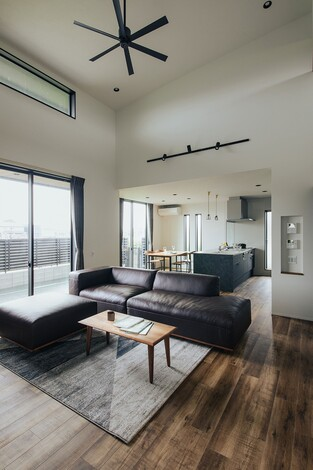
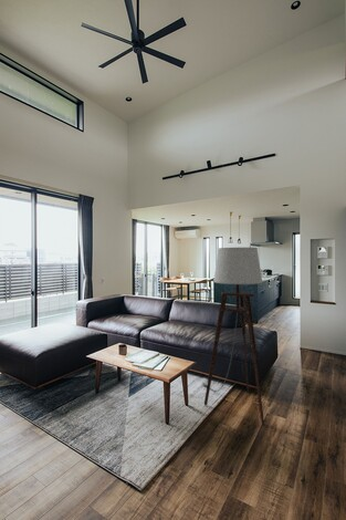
+ floor lamp (235, 324)
